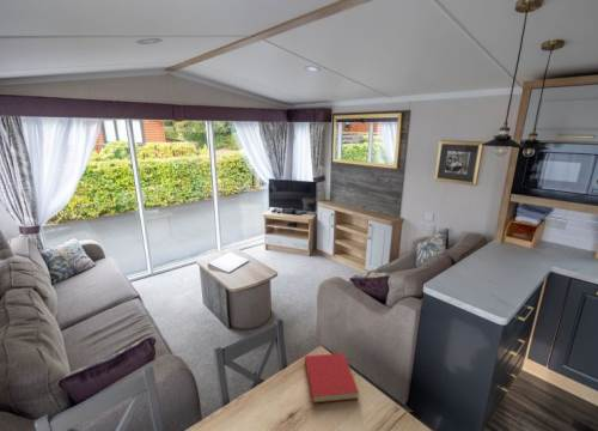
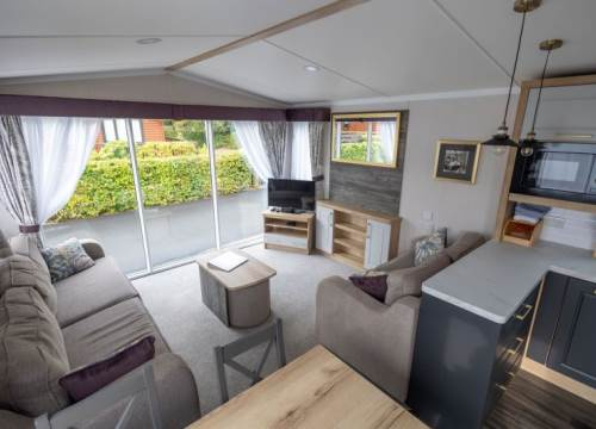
- book (329, 375)
